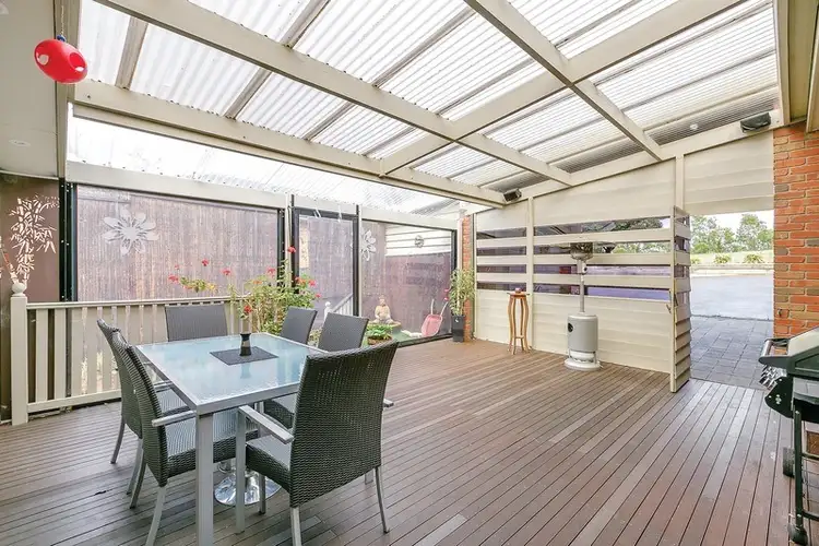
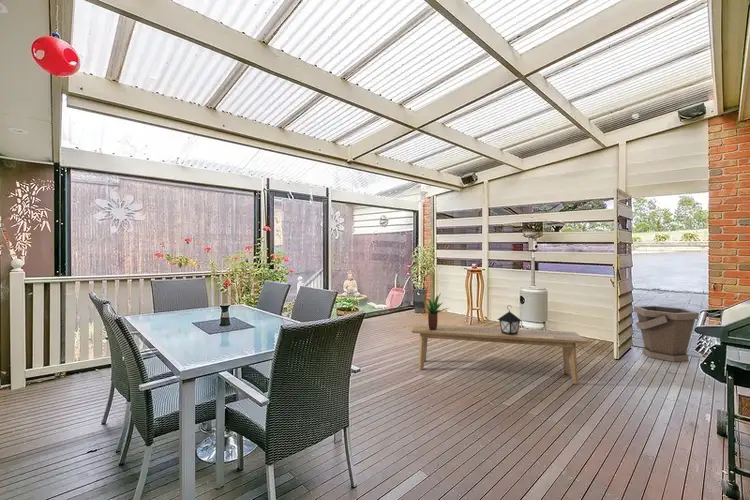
+ lantern (509, 319)
+ bench (492, 341)
+ bucket (664, 333)
+ potted plant (434, 310)
